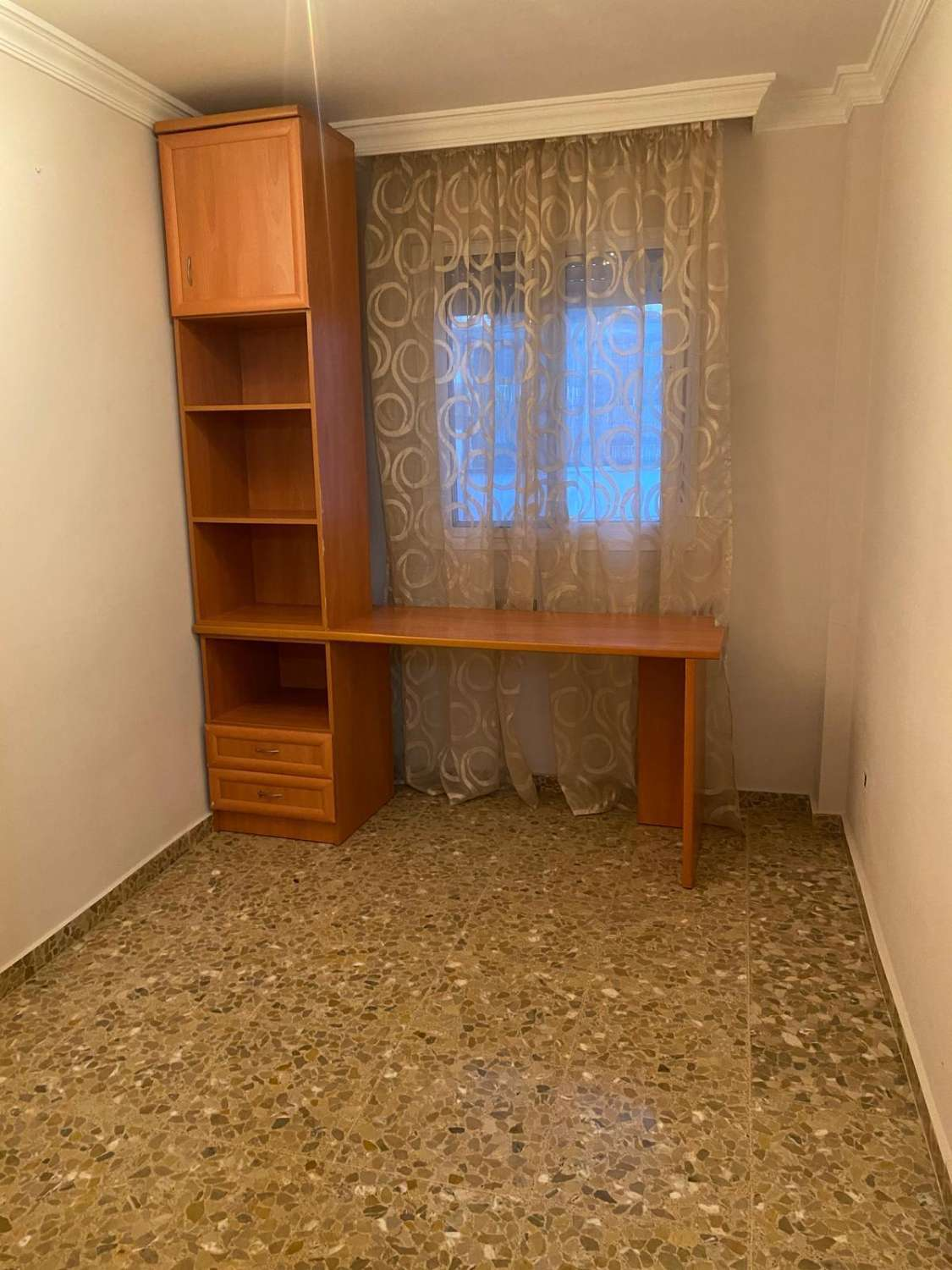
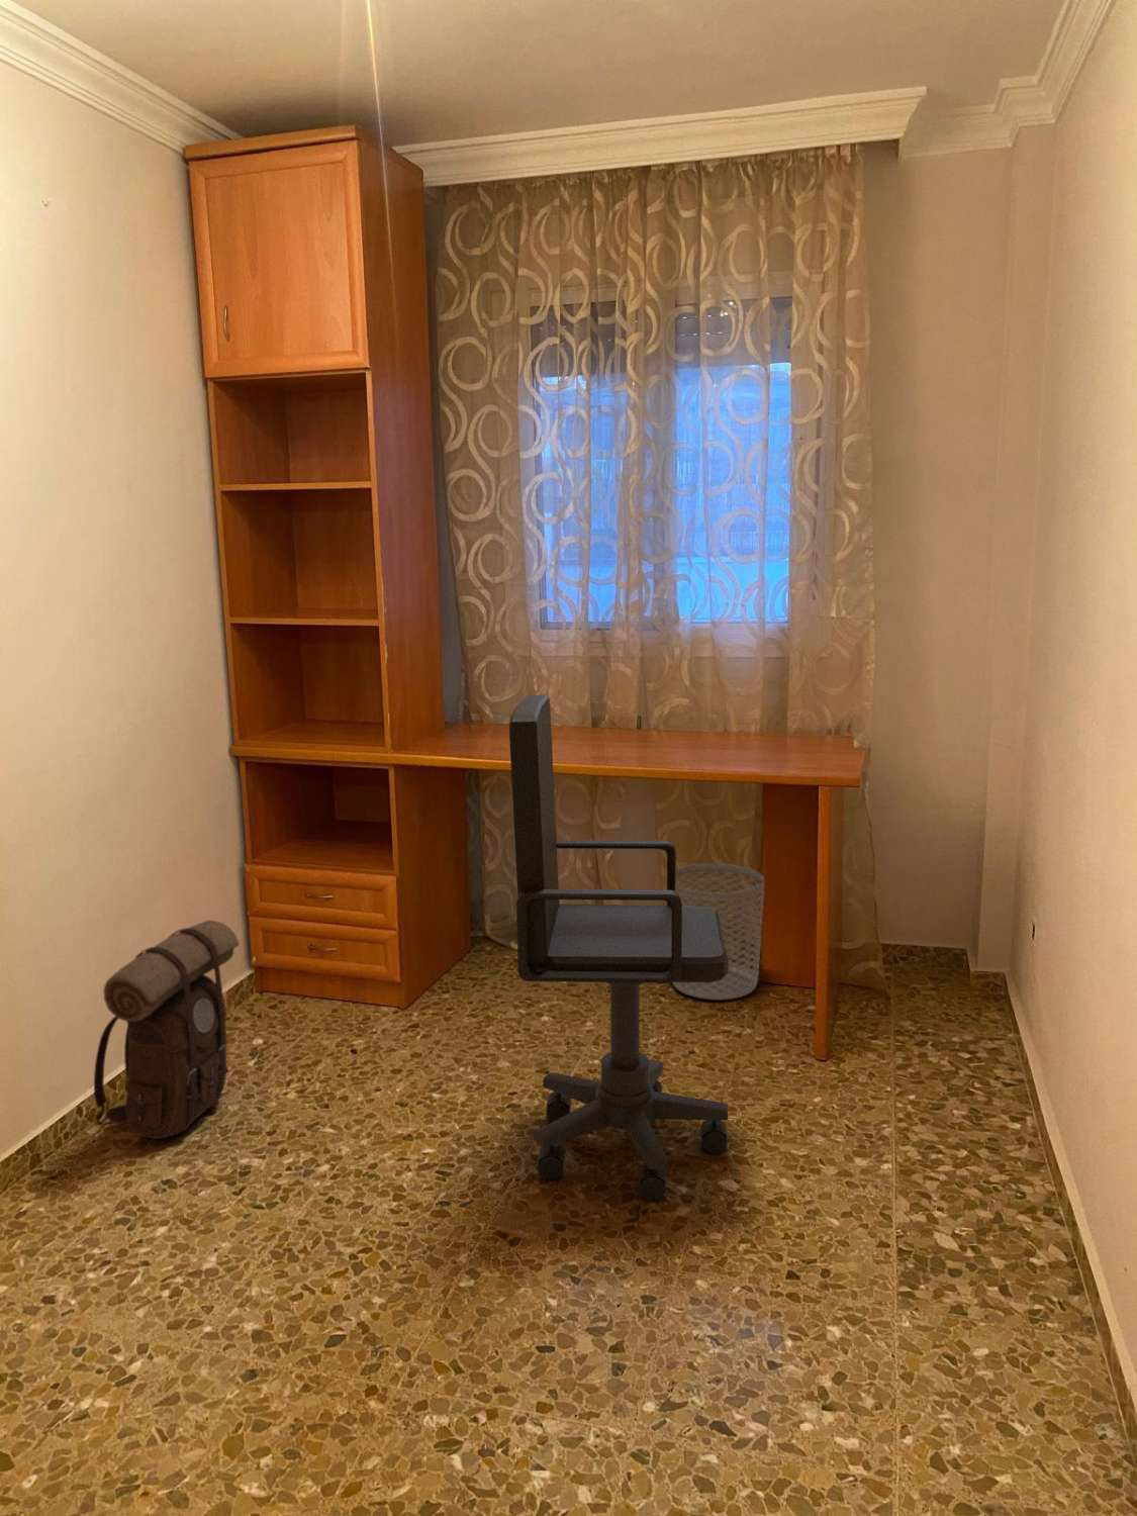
+ waste bin (721, 930)
+ office chair (625, 932)
+ backpack (154, 1028)
